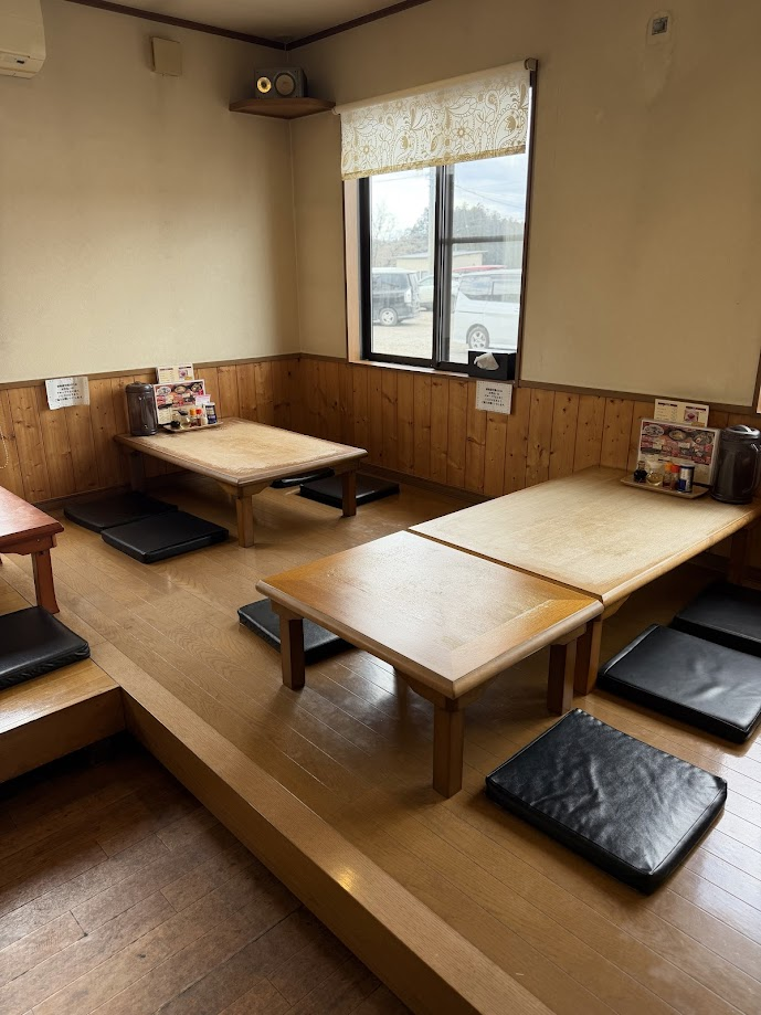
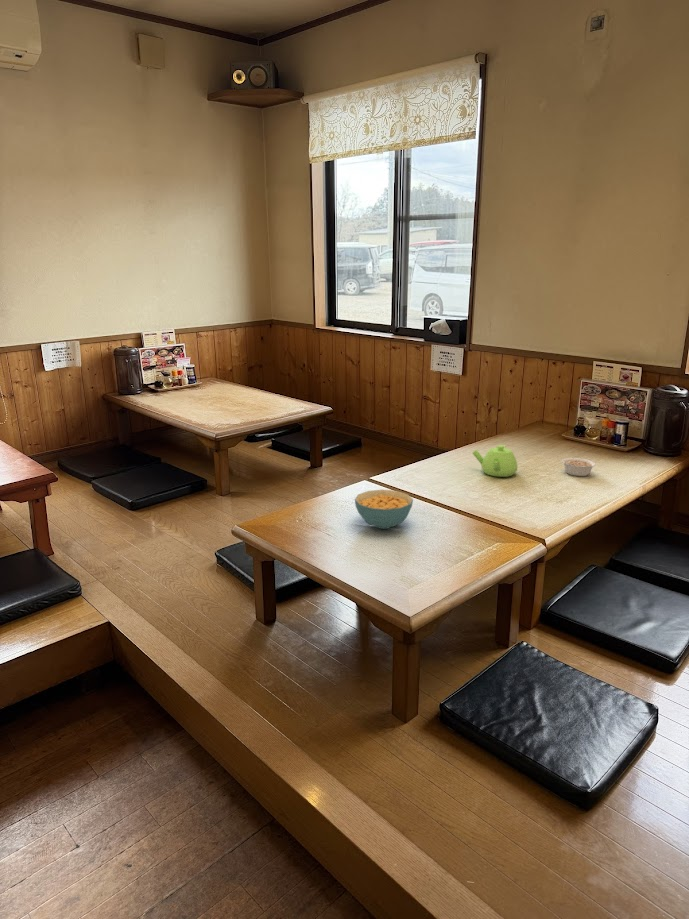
+ legume (579, 466)
+ teapot (494, 459)
+ cereal bowl (383, 512)
